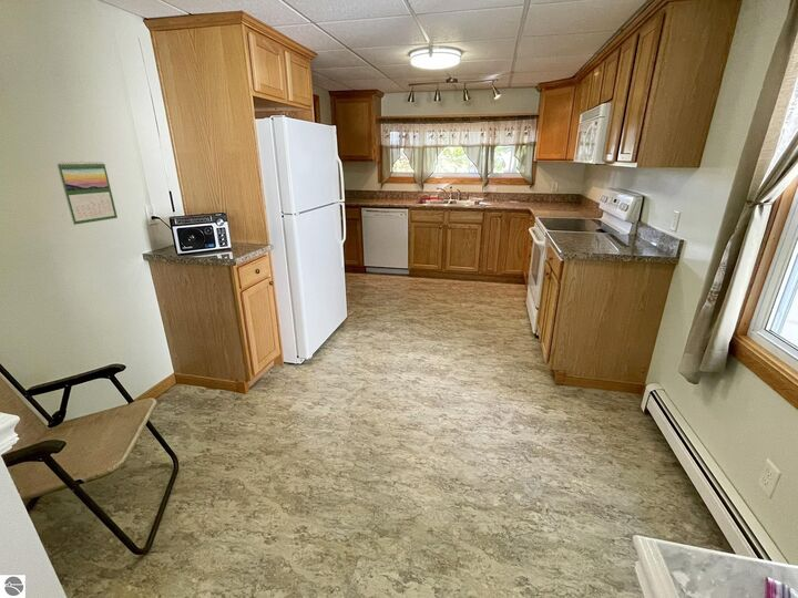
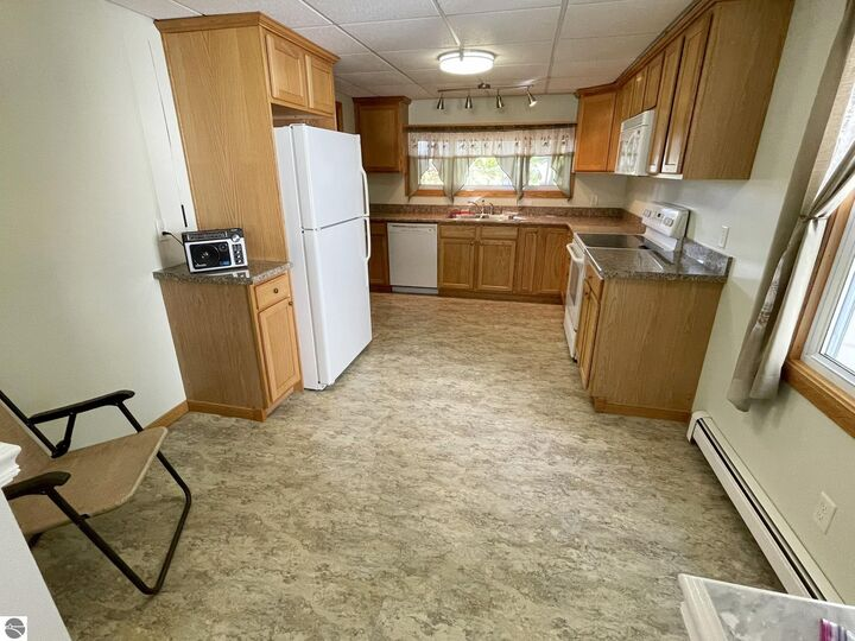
- calendar (89, 192)
